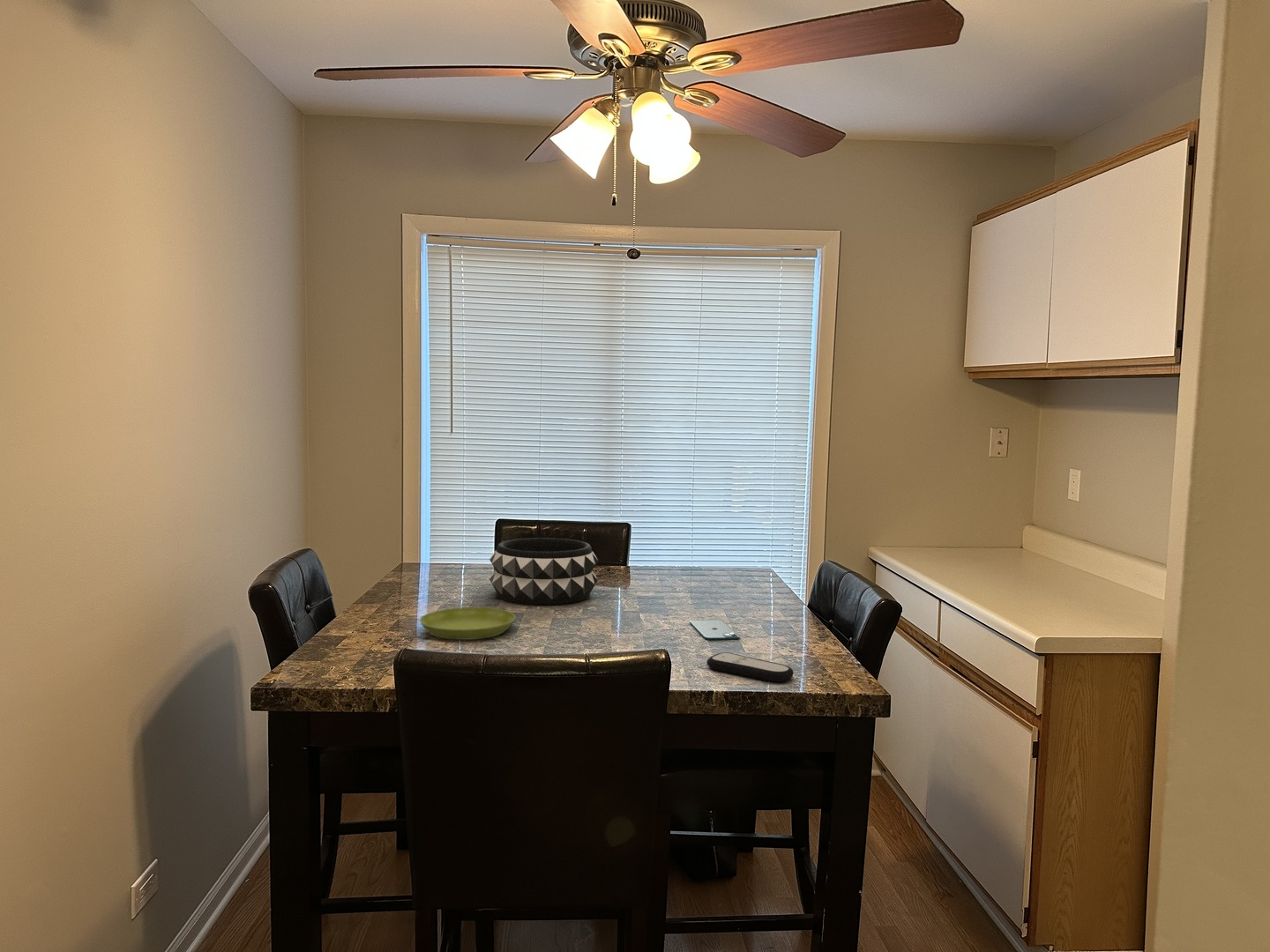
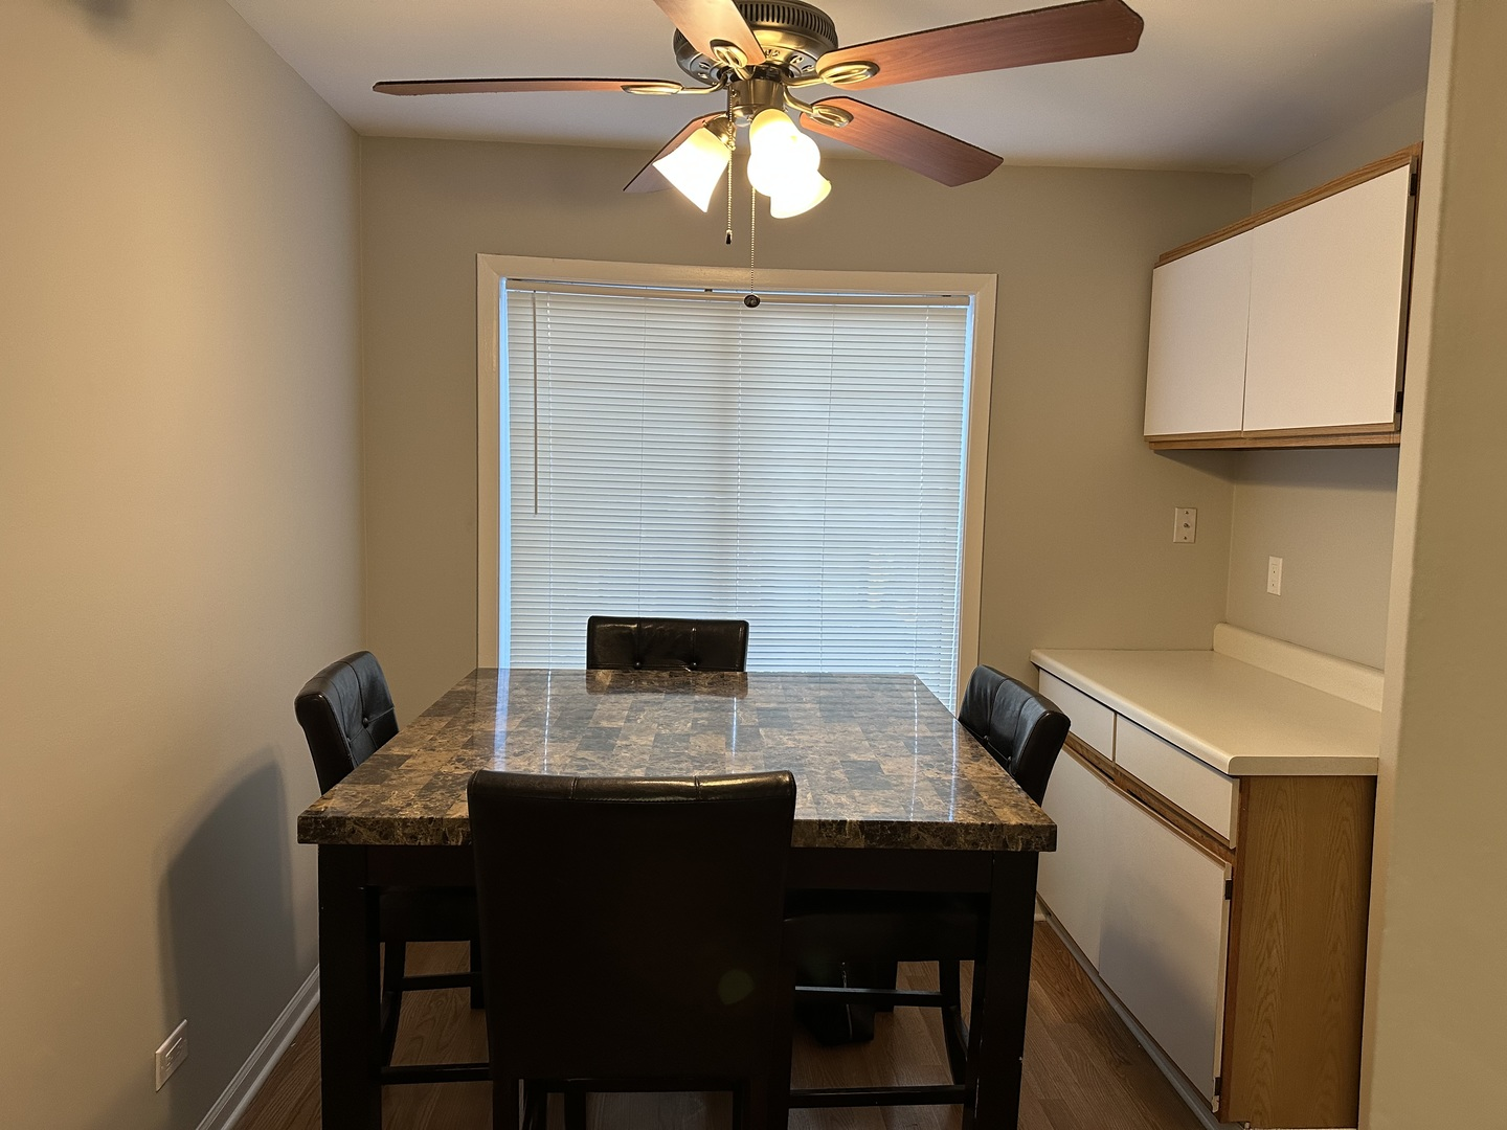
- smartphone (713, 628)
- decorative bowl (543, 569)
- remote control (750, 666)
- saucer (467, 624)
